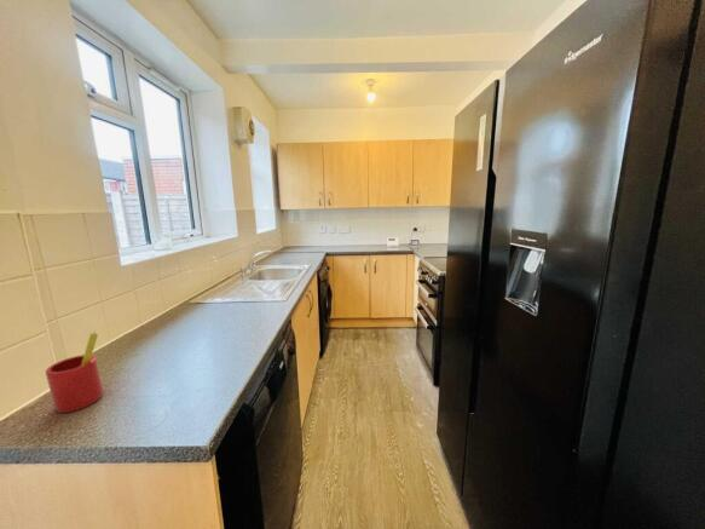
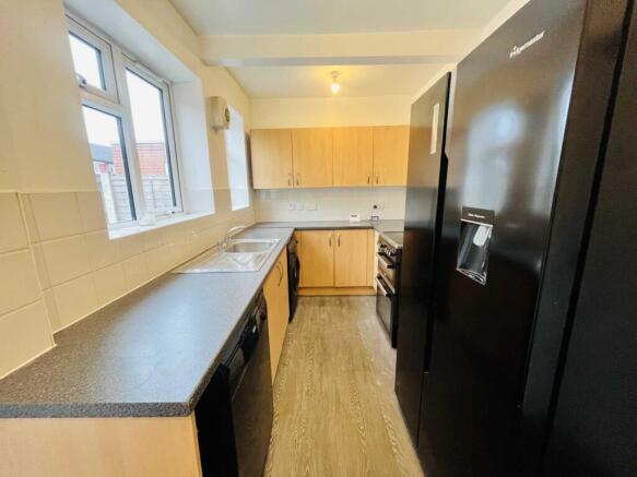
- straw (77, 368)
